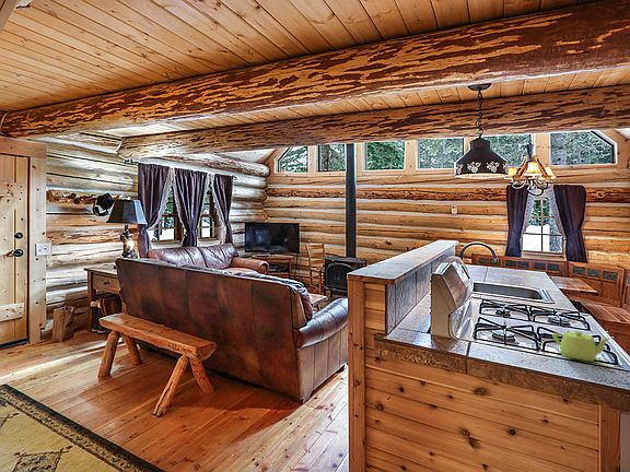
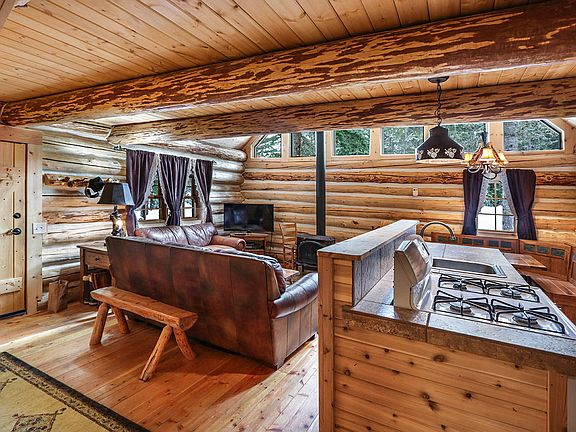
- teapot (580, 344)
